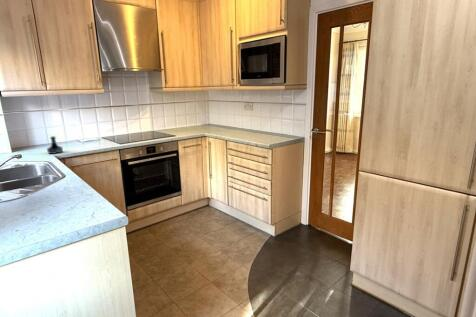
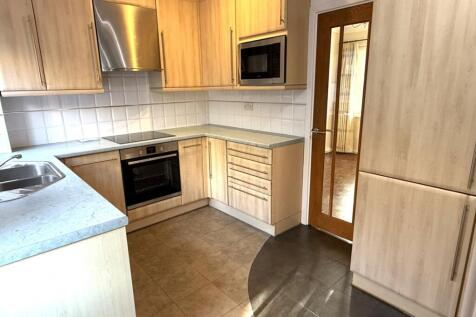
- tequila bottle (54, 144)
